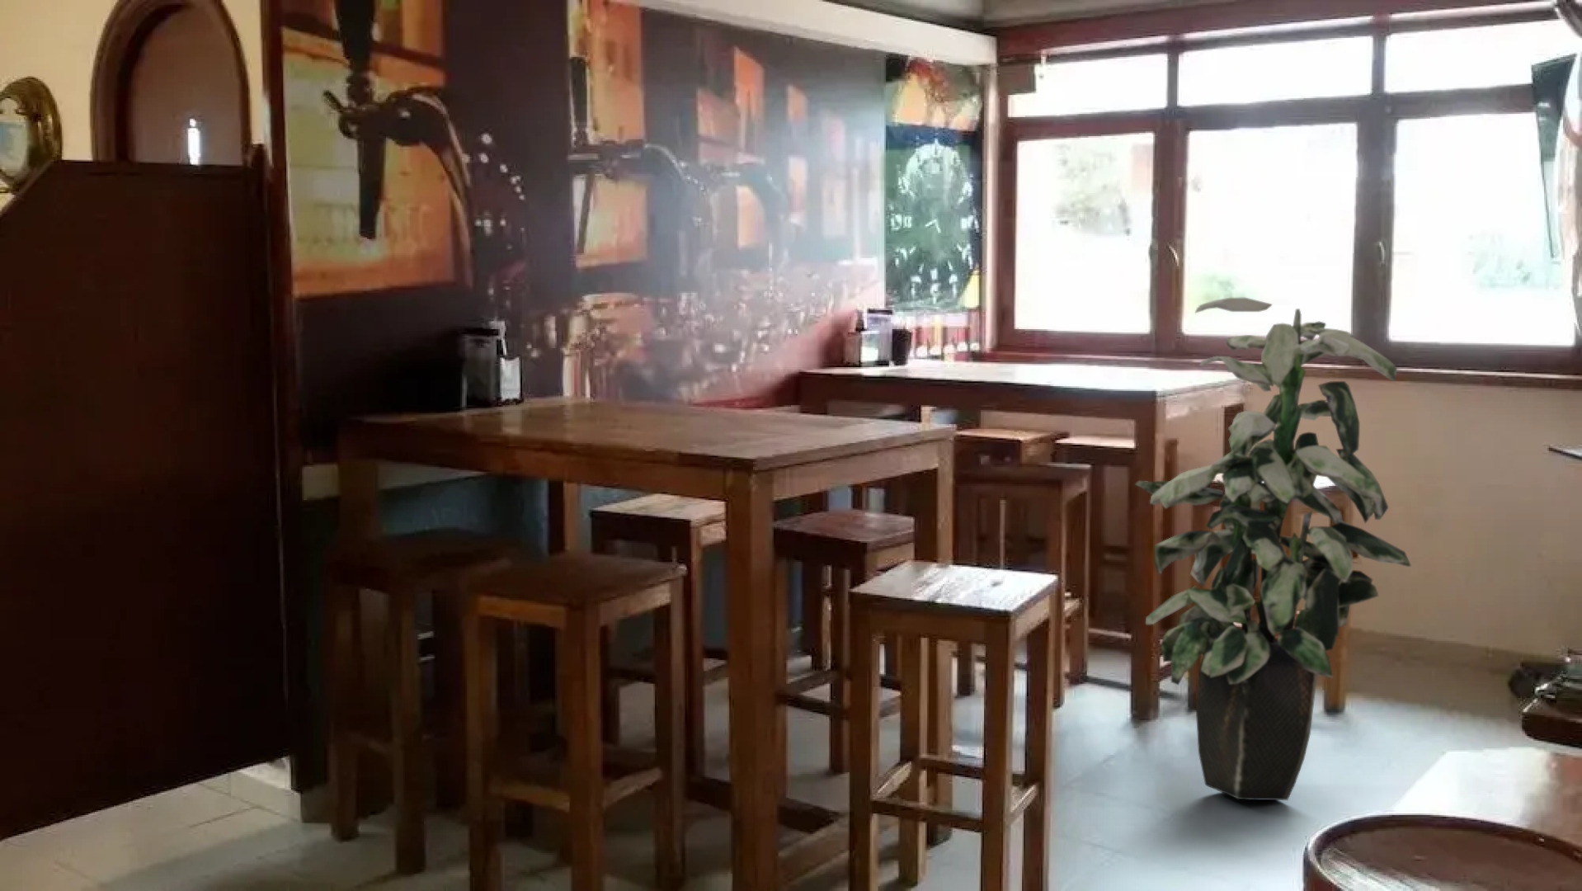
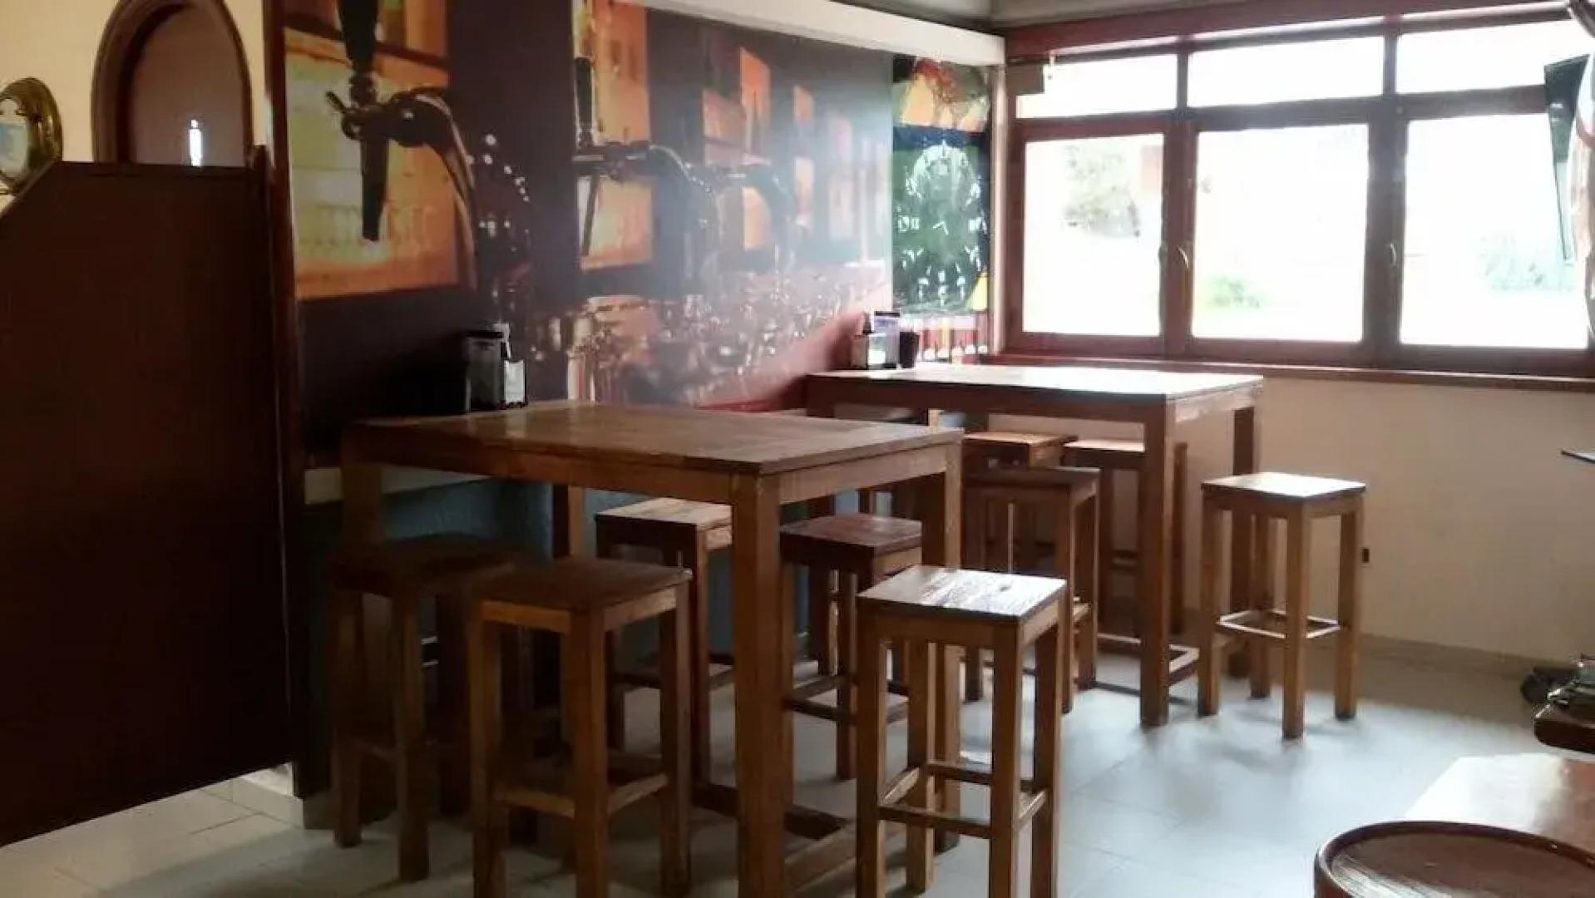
- indoor plant (1258, 547)
